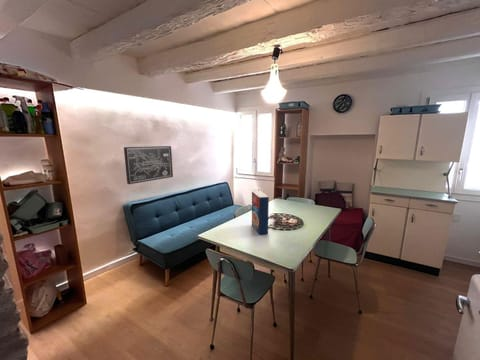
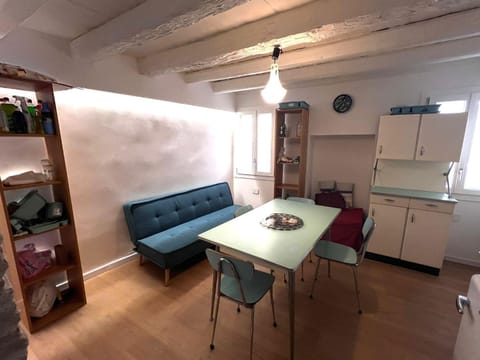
- wall art (150, 163)
- cereal box (259, 211)
